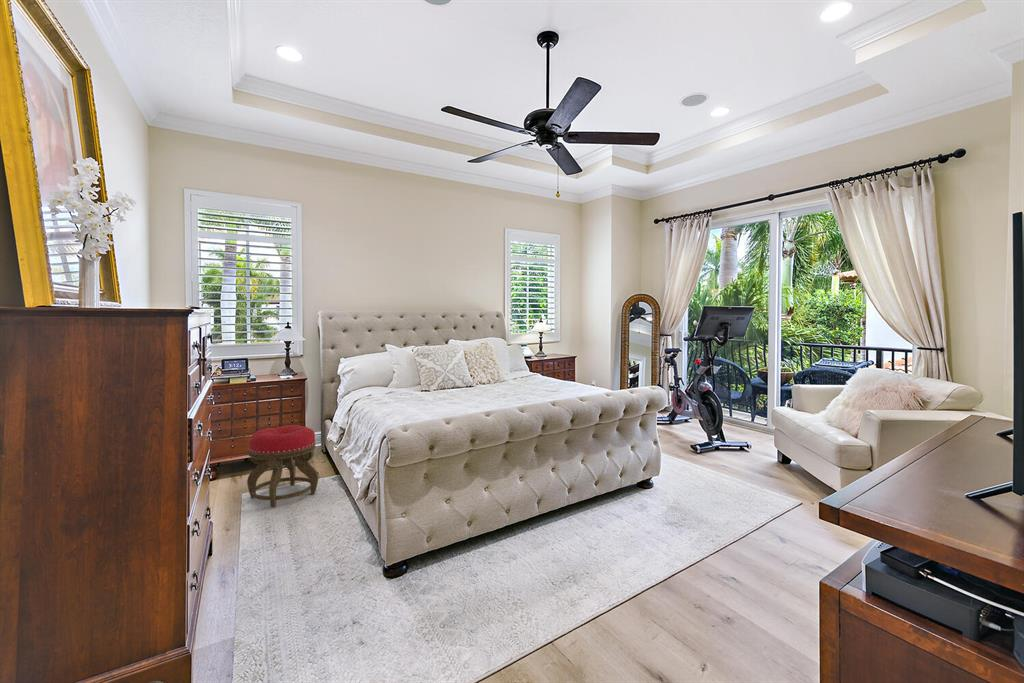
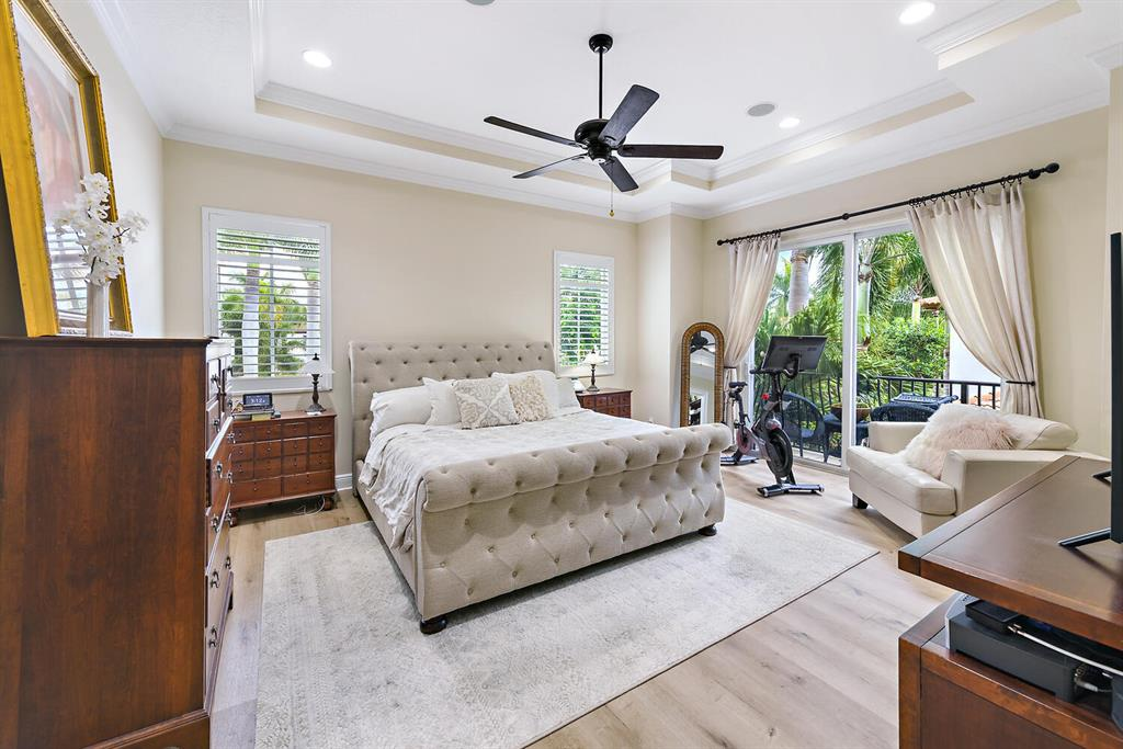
- stool (282, 462)
